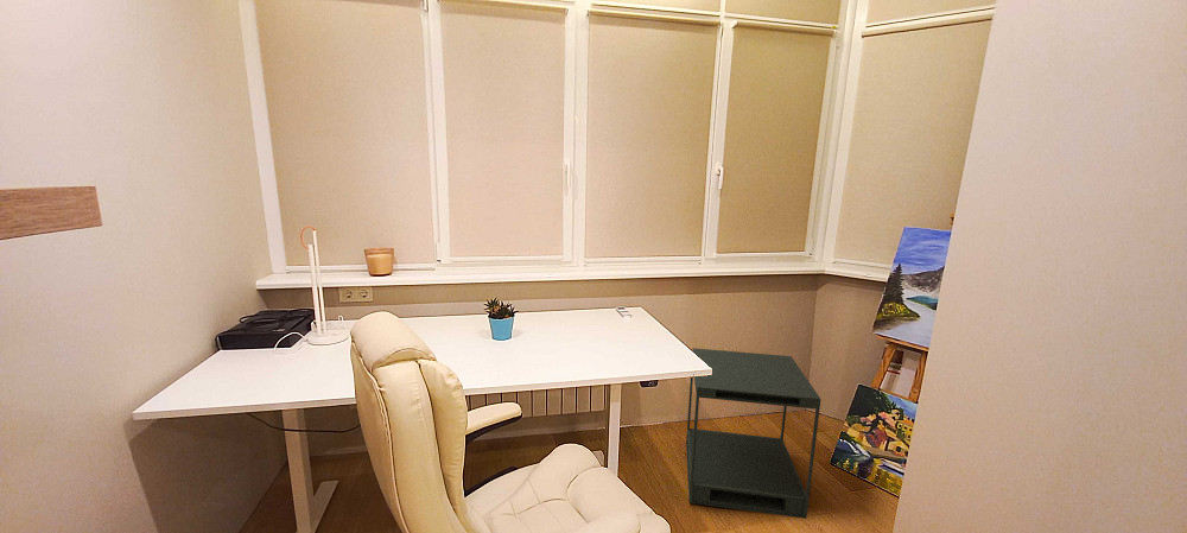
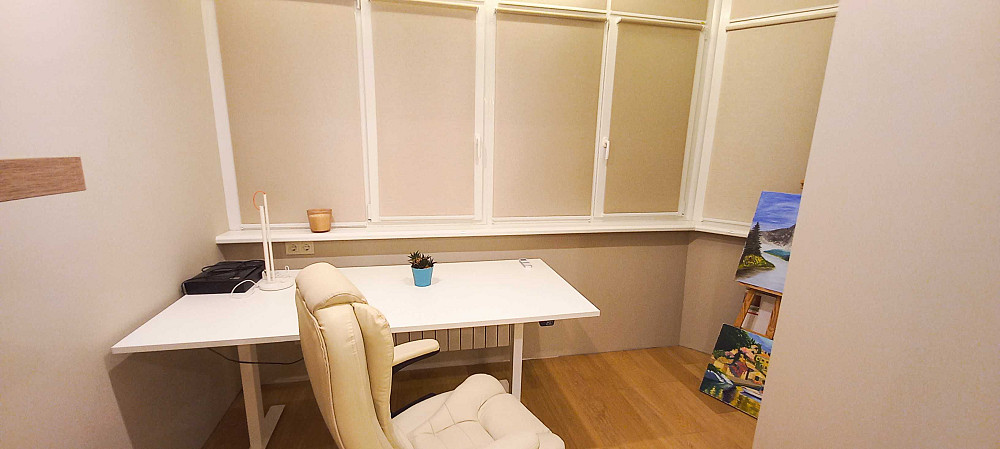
- side table (740, 433)
